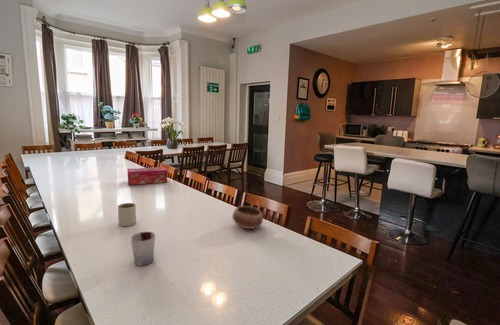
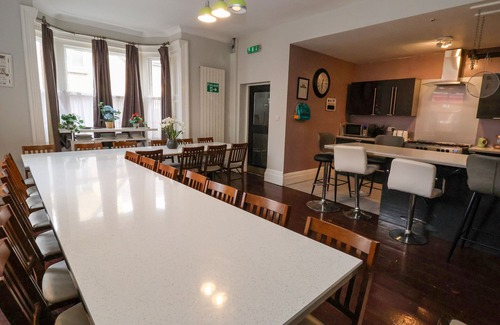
- bowl (247, 218)
- mug (126, 213)
- cup (142, 247)
- tissue box (147, 175)
